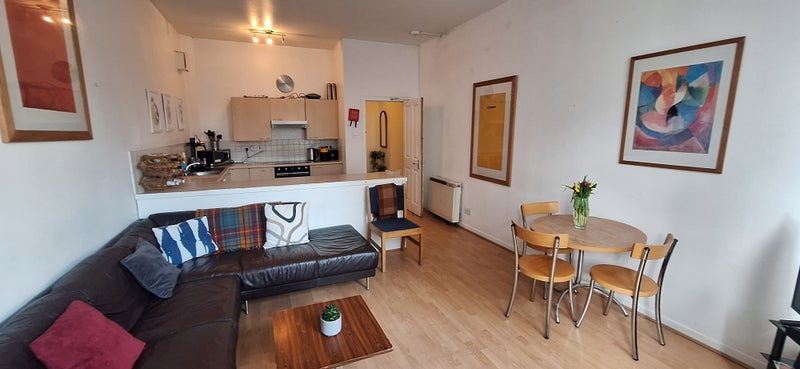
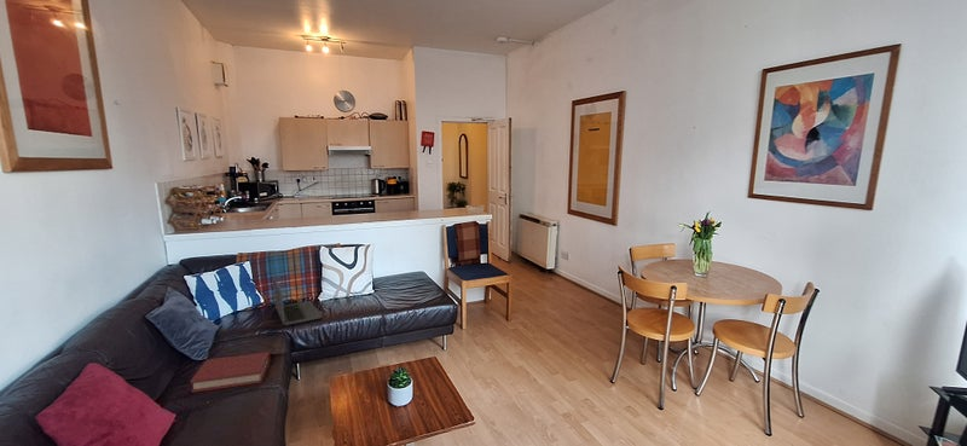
+ hardback book (233, 370)
+ laptop (299, 302)
